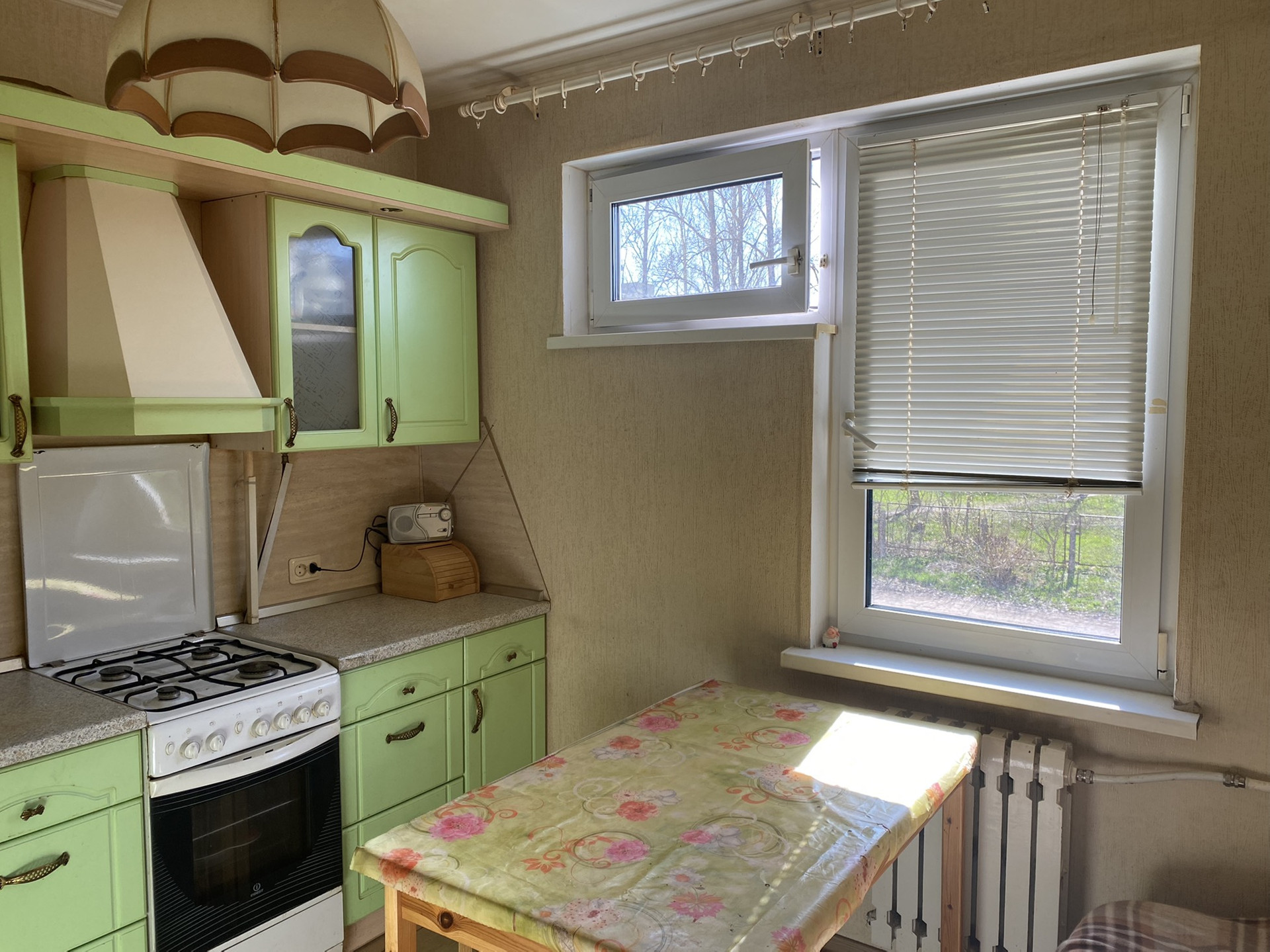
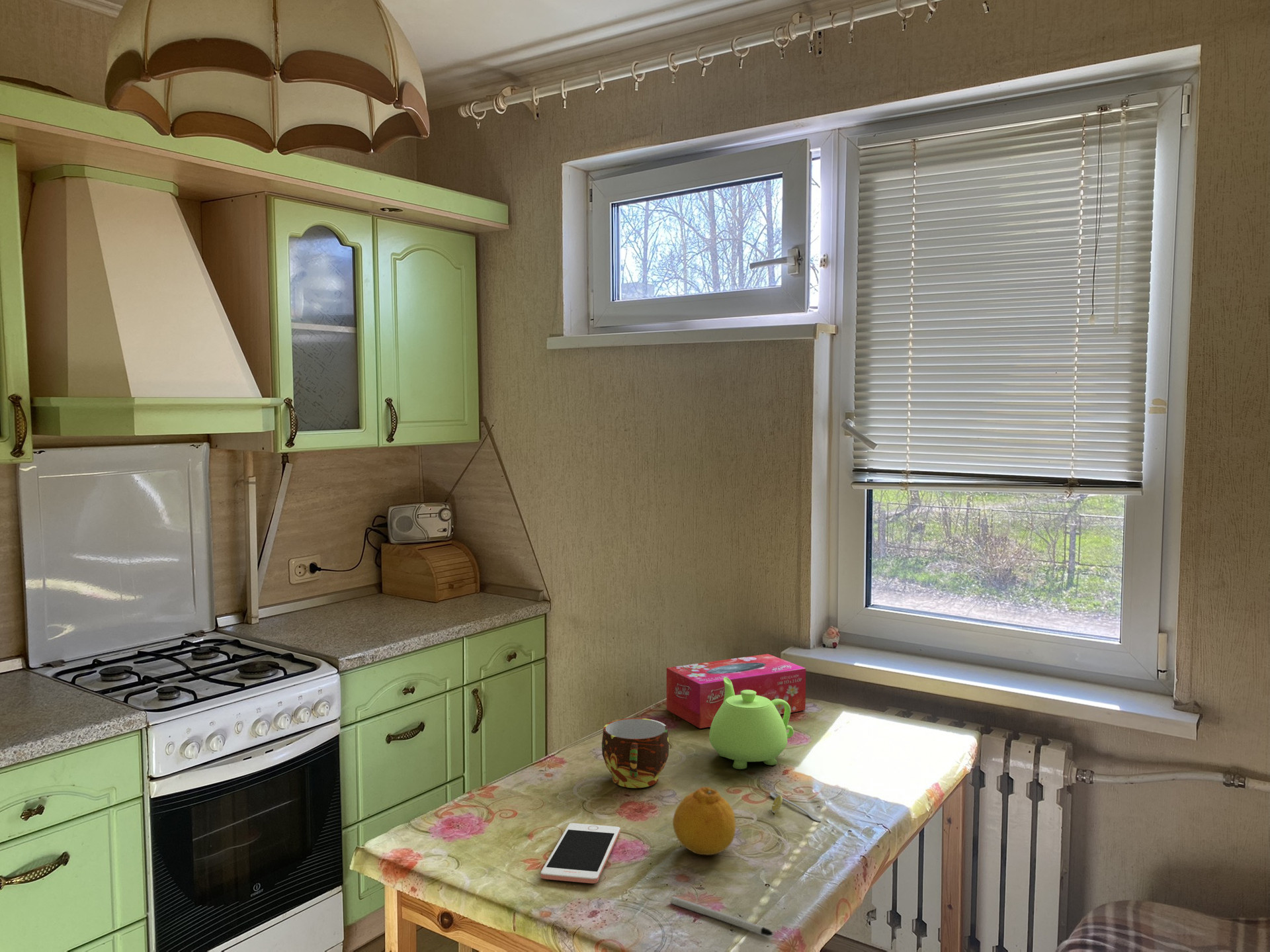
+ tissue box (736, 689)
+ pen (722, 916)
+ fruit (704, 820)
+ cell phone (582, 851)
+ teapot (748, 721)
+ cup (637, 755)
+ spoon (789, 802)
